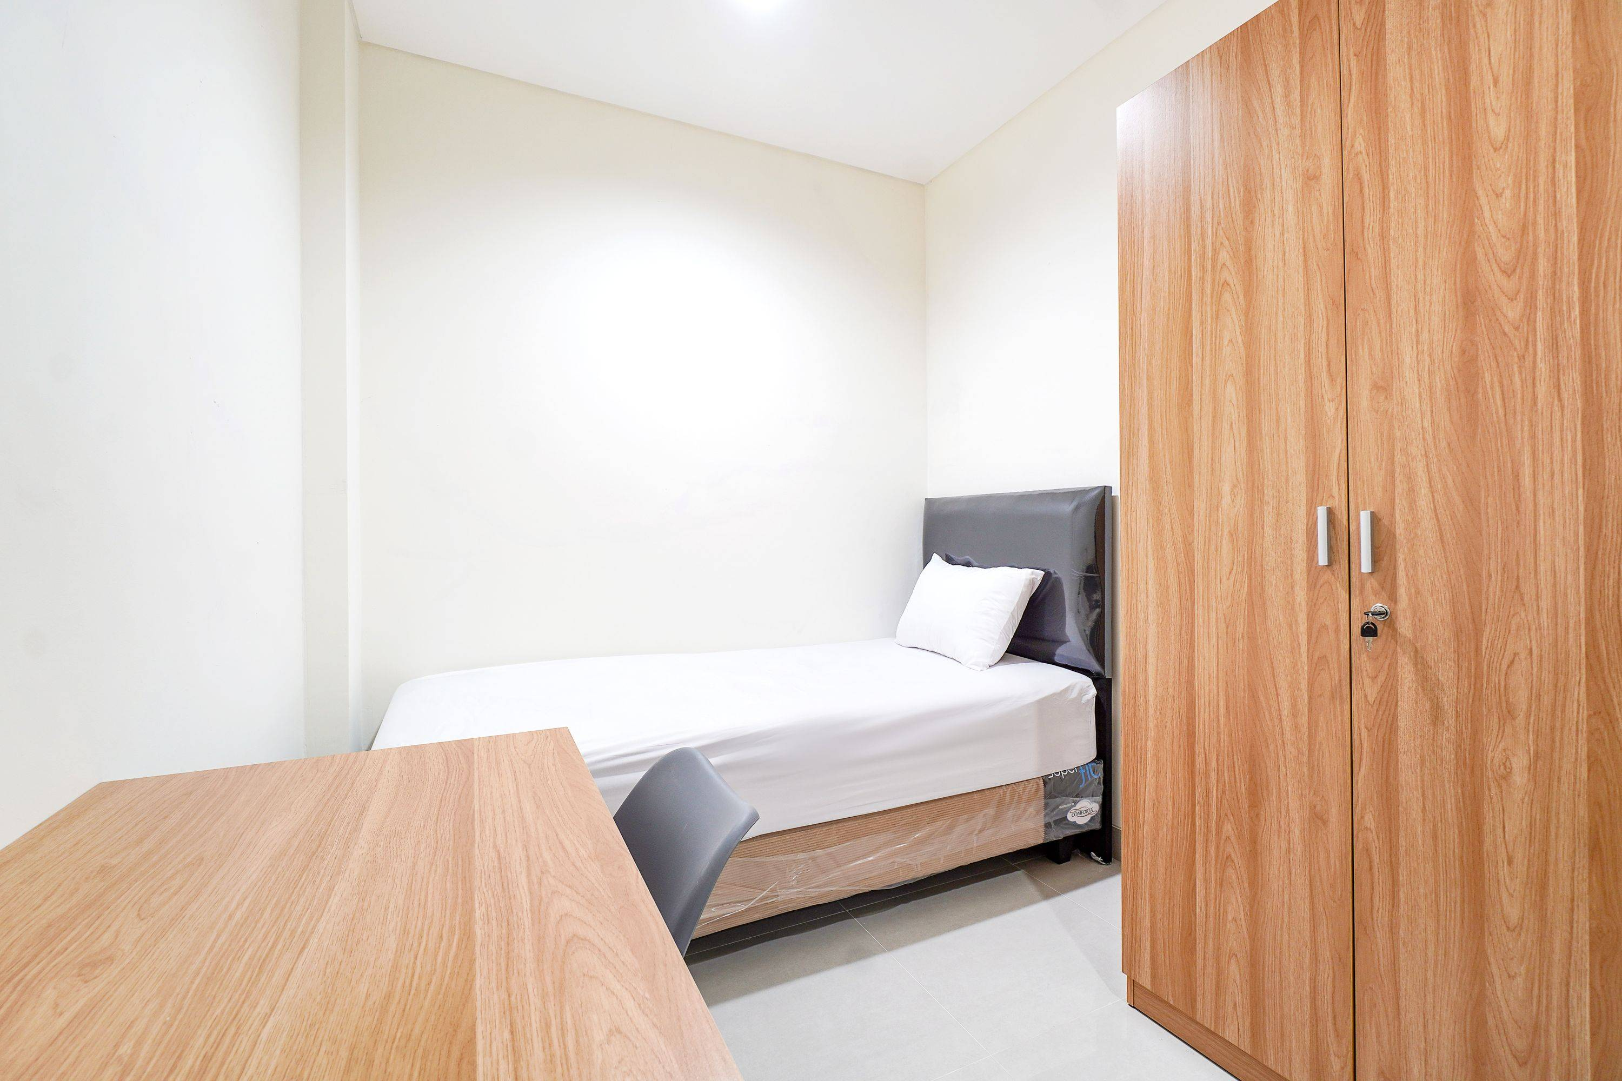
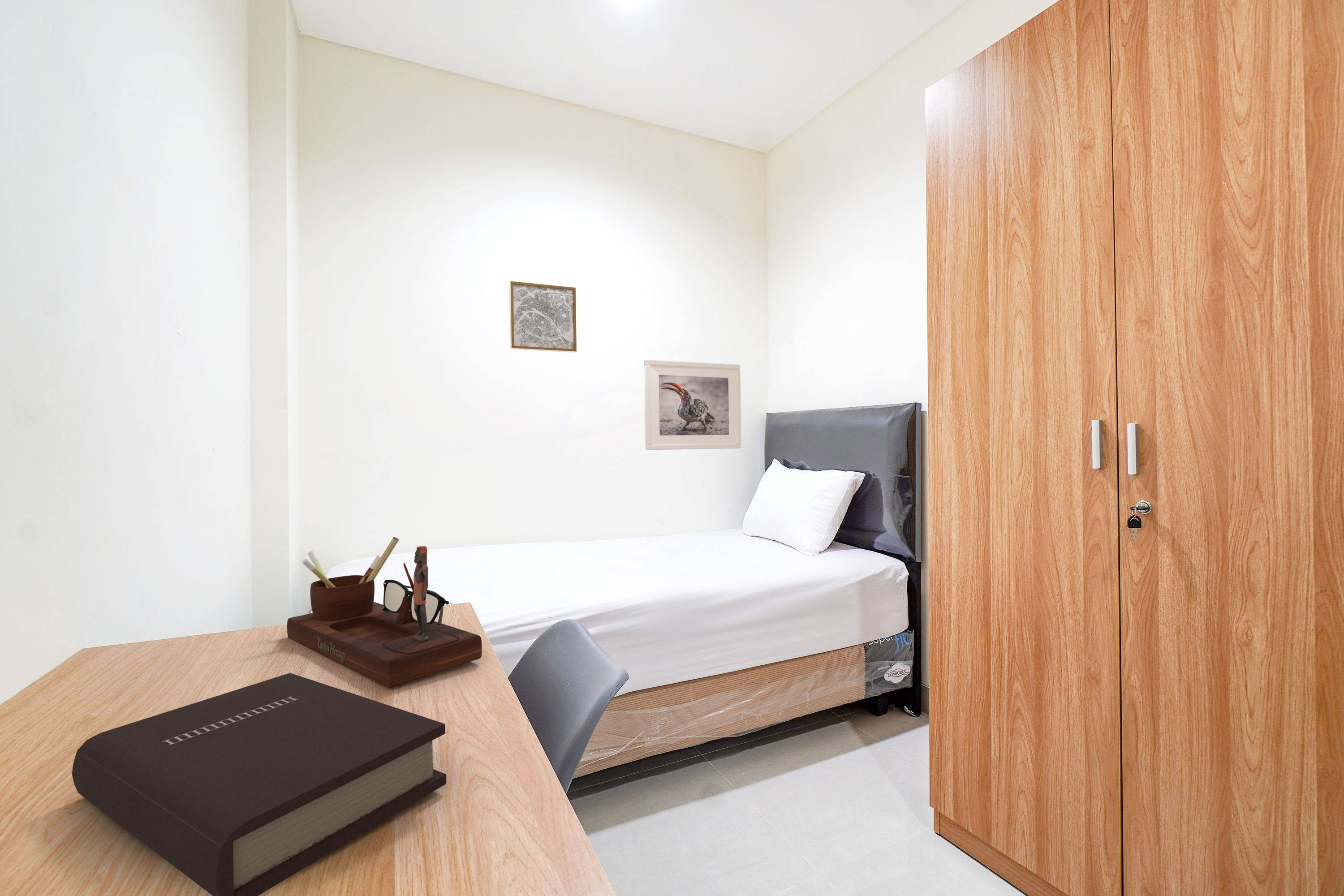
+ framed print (694, 406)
+ wall art (543, 318)
+ book (263, 763)
+ desk organizer (374, 592)
